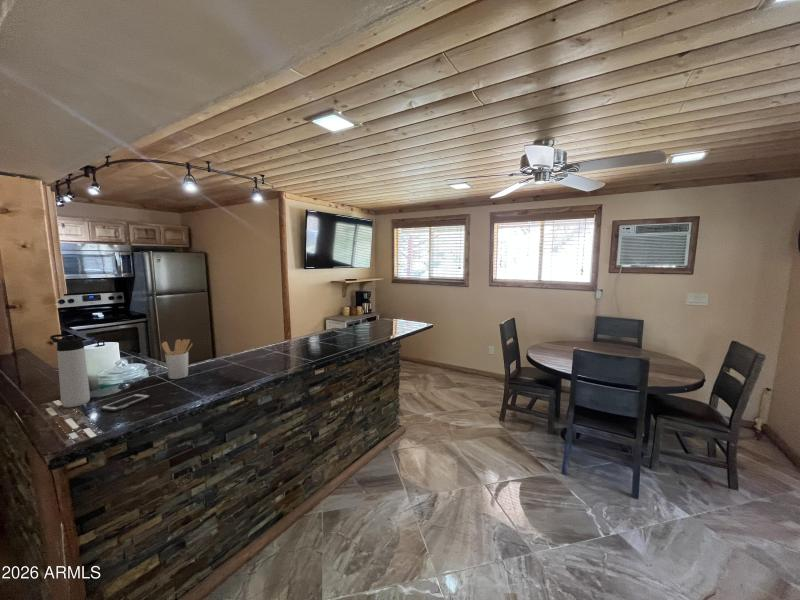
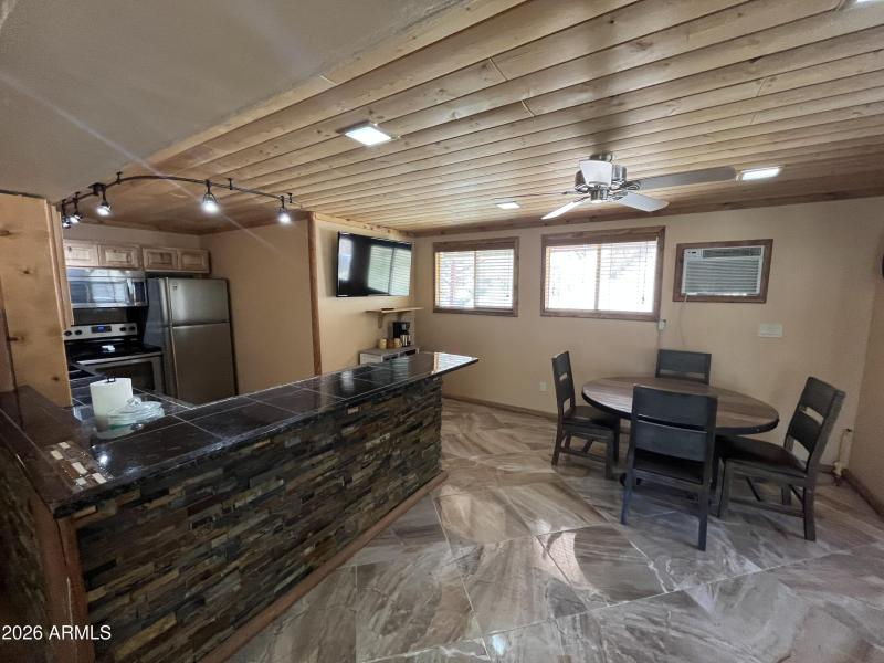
- thermos bottle (69, 369)
- cell phone (126, 402)
- utensil holder (179, 357)
